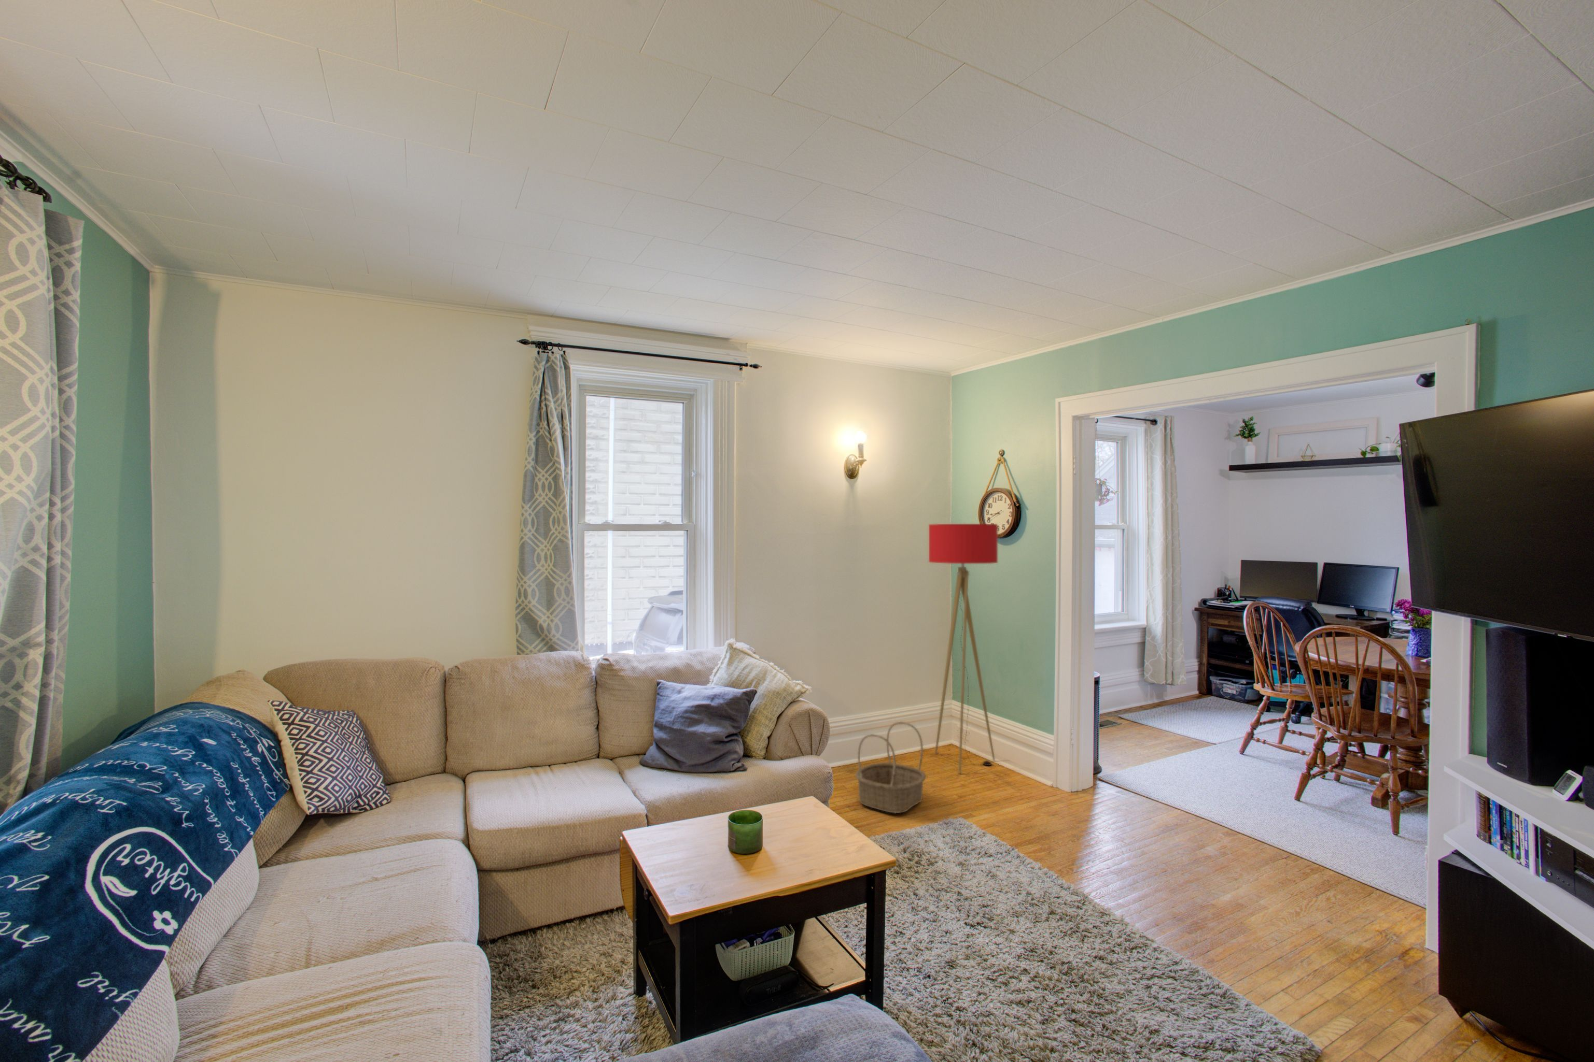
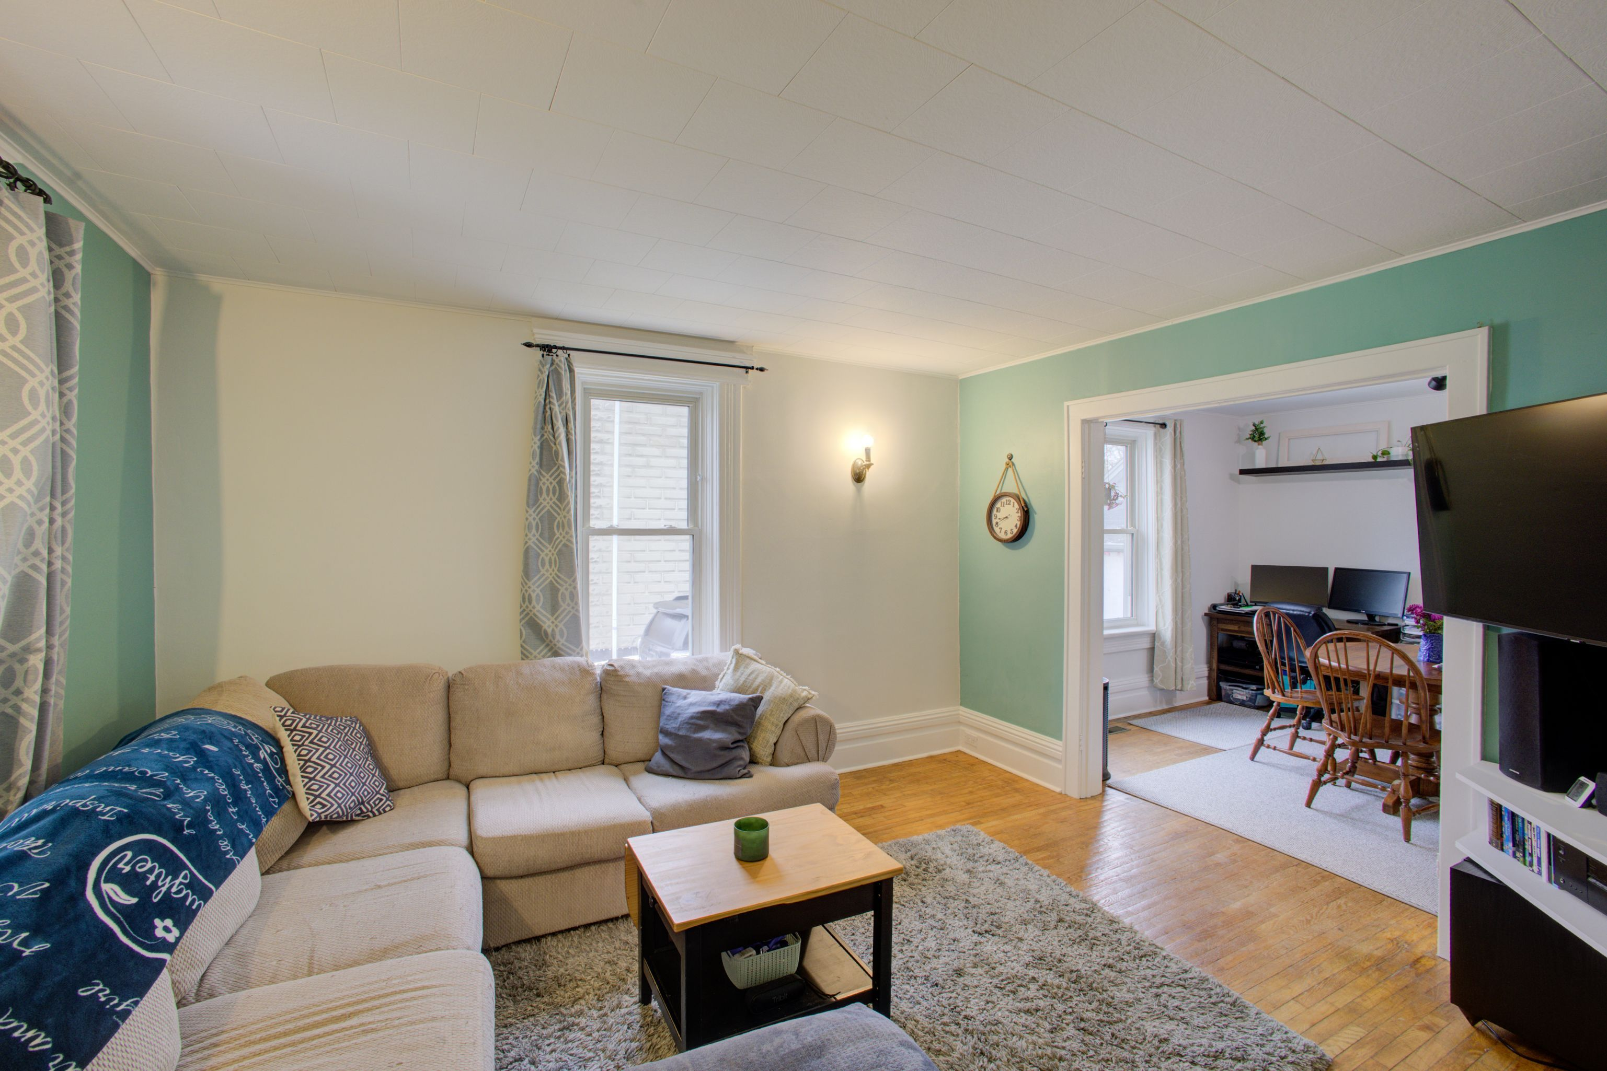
- floor lamp (963, 642)
- basket (891, 766)
